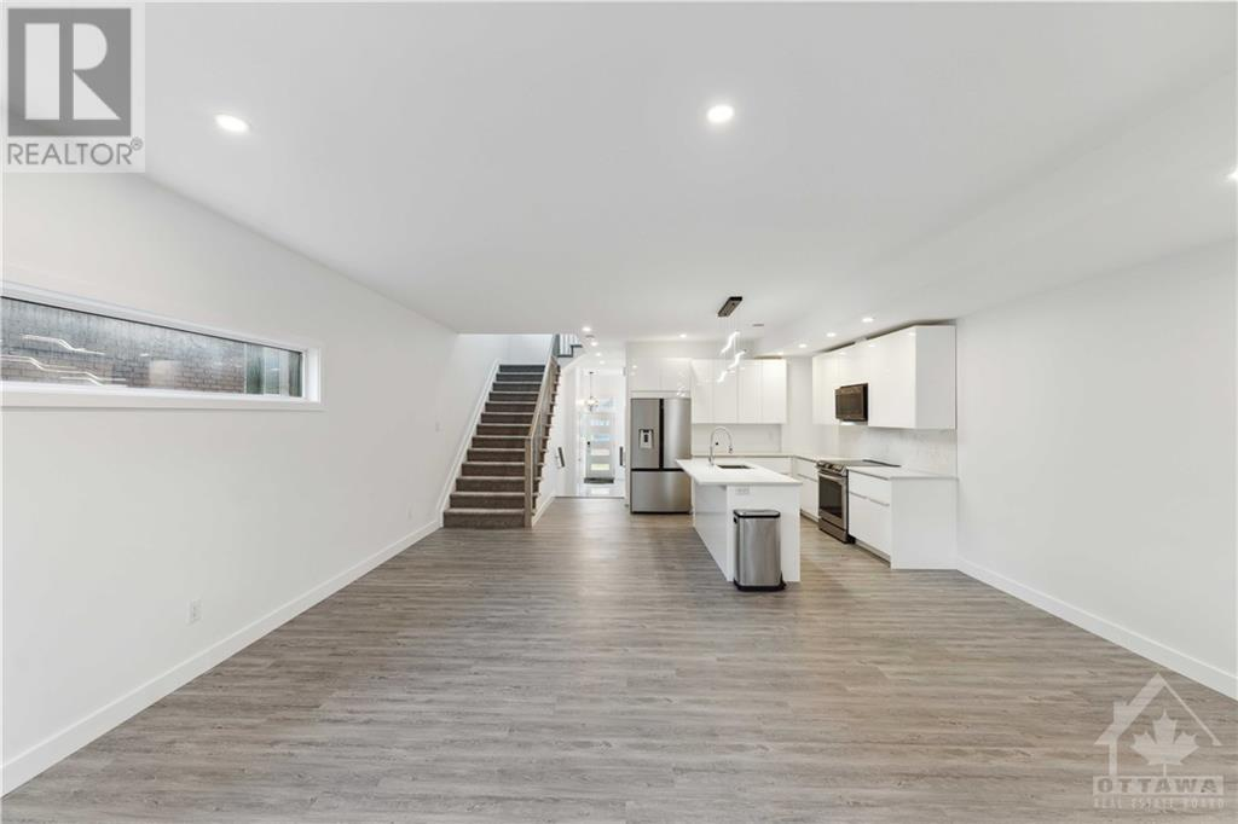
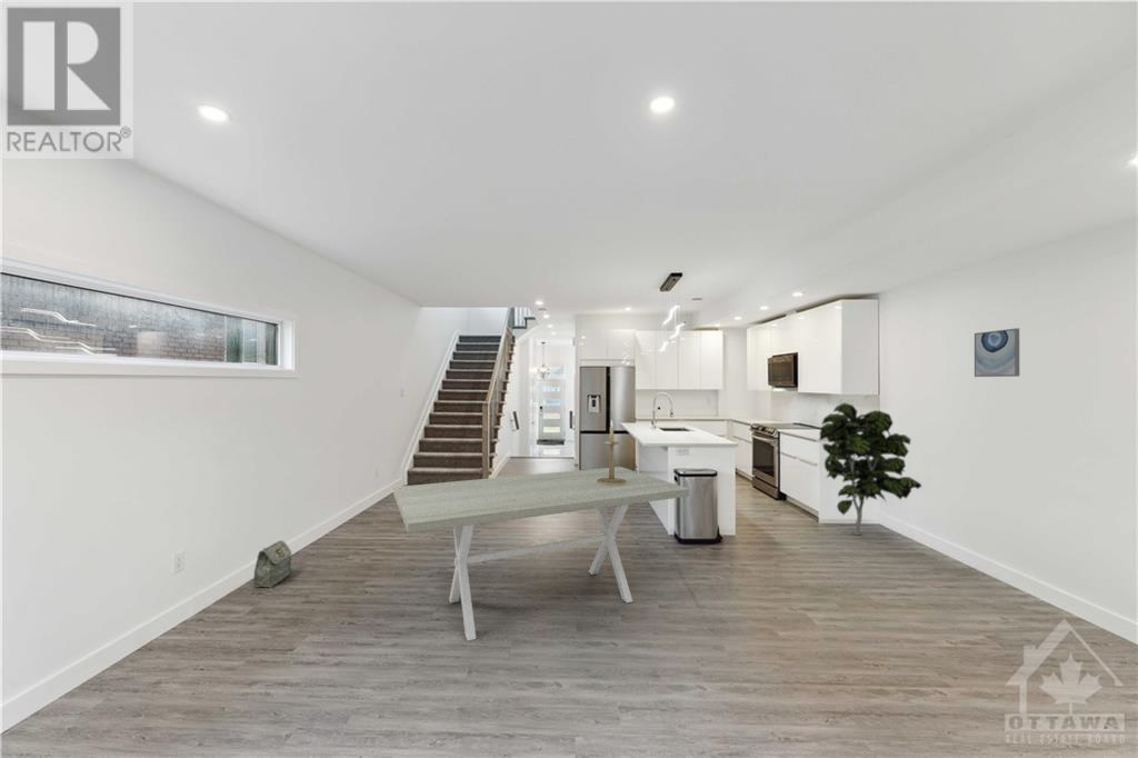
+ wall art (995, 353)
+ dining table (540, 545)
+ bag (273, 562)
+ indoor plant (864, 469)
+ candlestick (611, 450)
